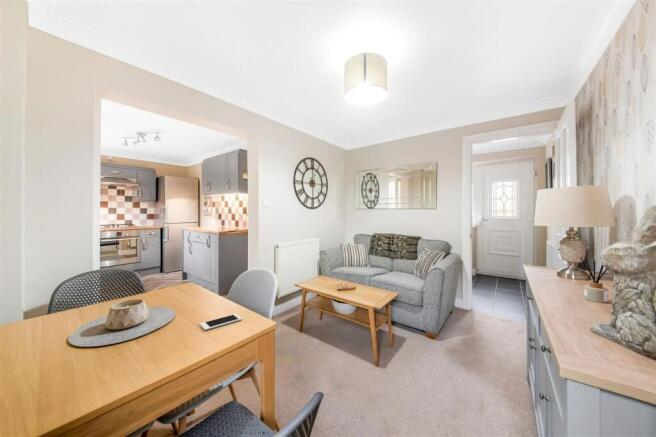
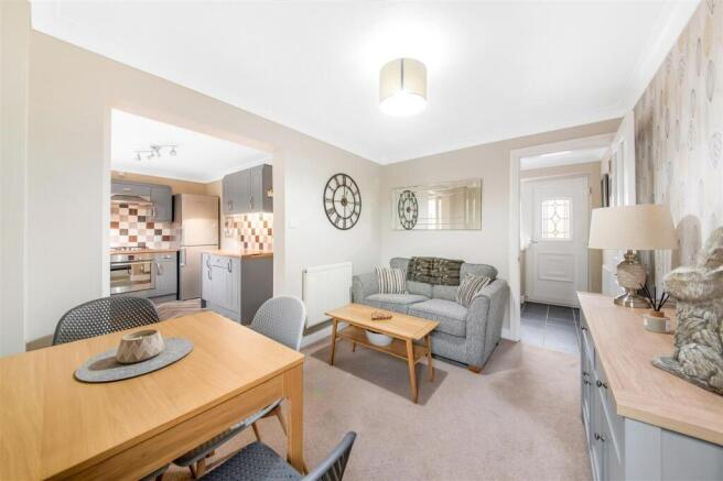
- cell phone (221, 321)
